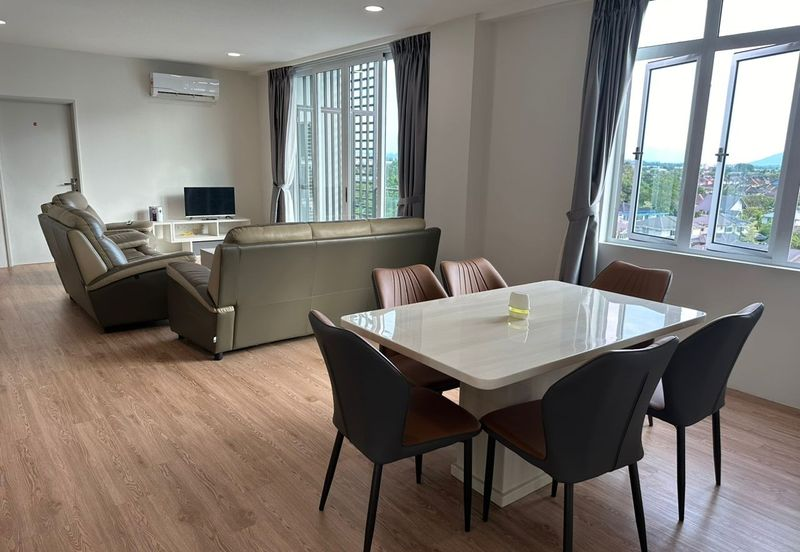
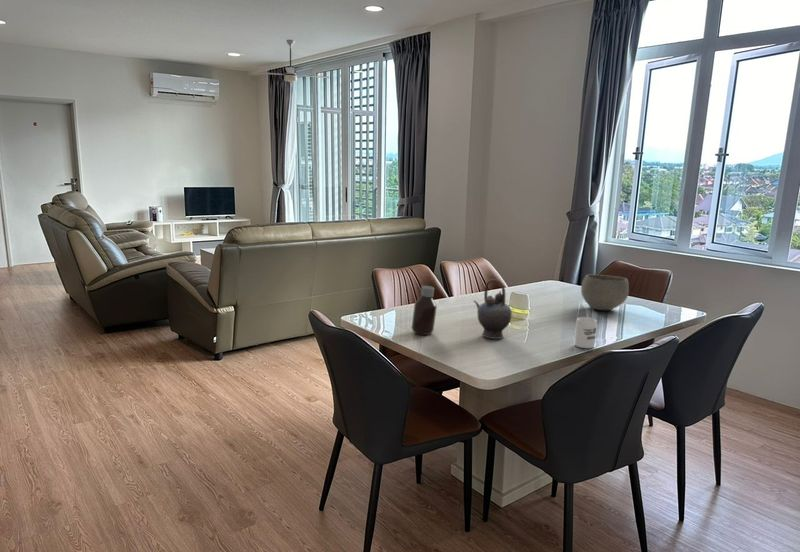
+ bottle (424, 309)
+ ceiling fan (290, 61)
+ bowl (604, 293)
+ cup (585, 332)
+ teapot (491, 307)
